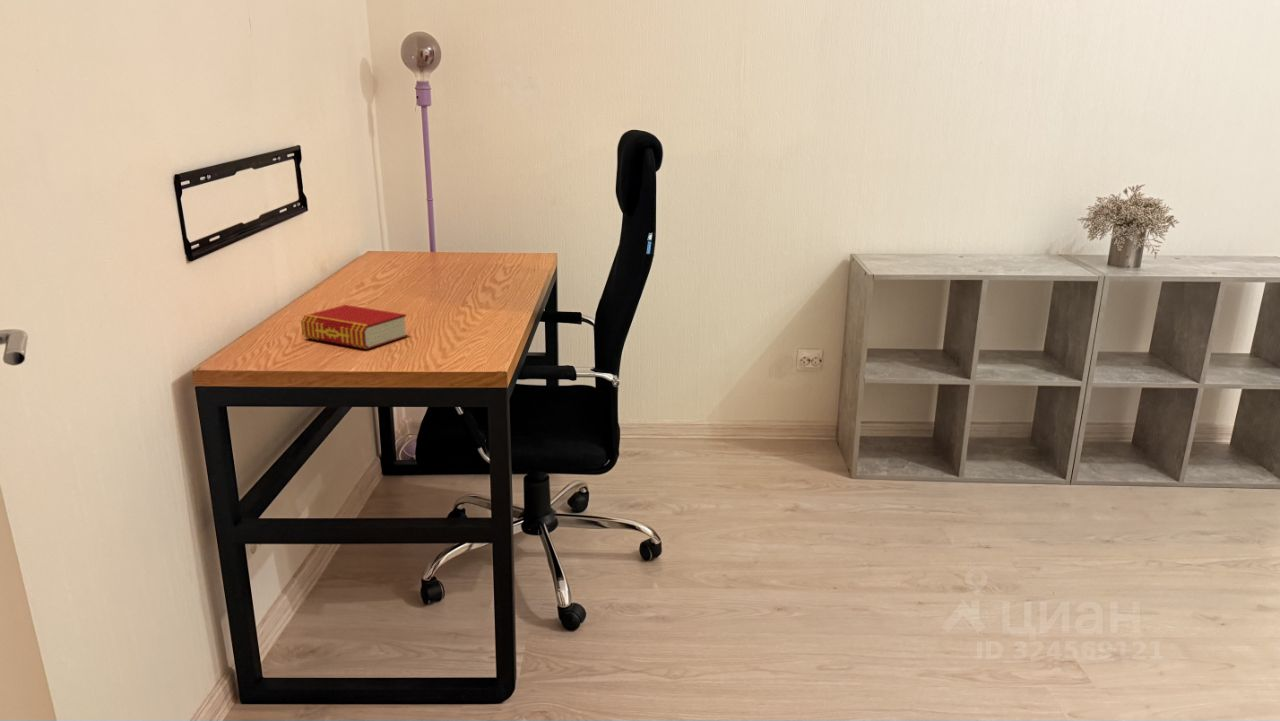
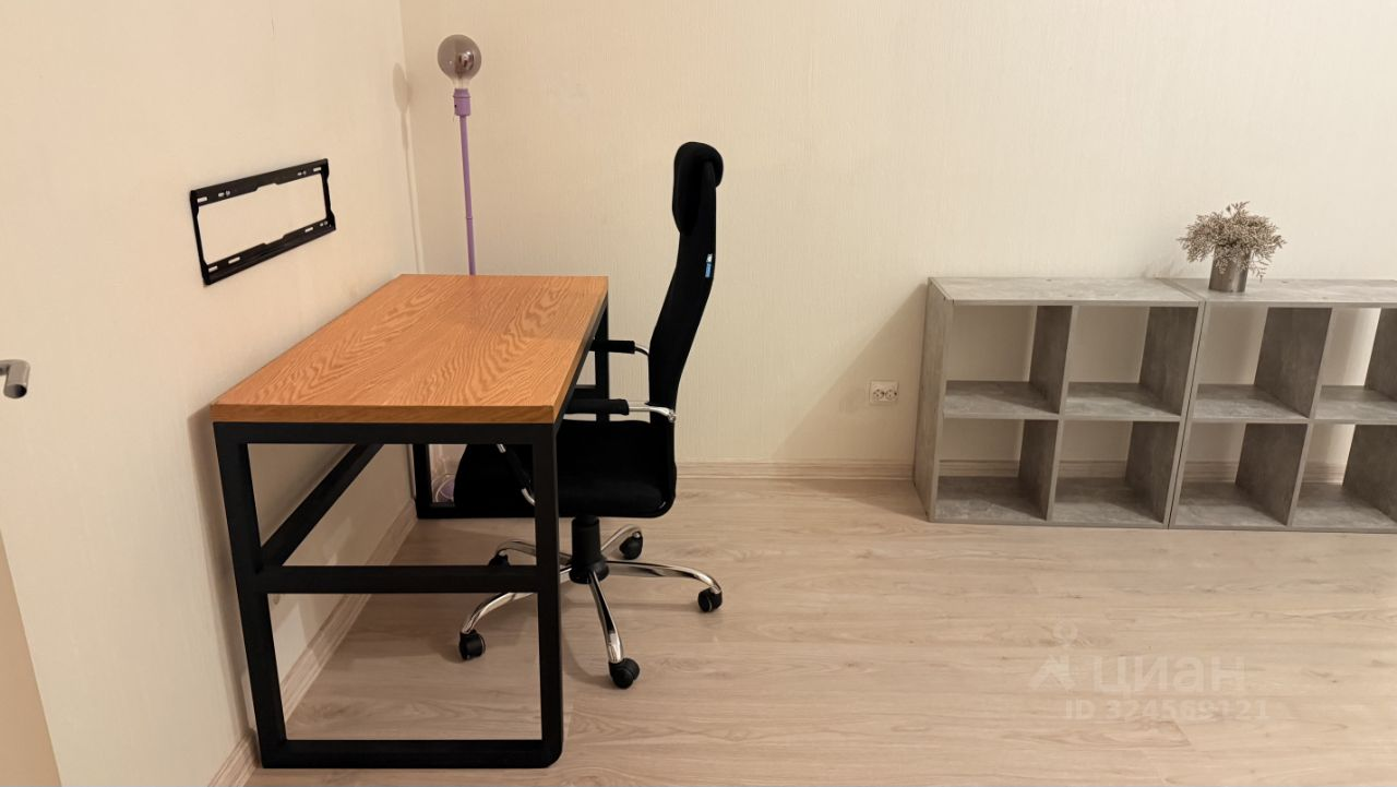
- book (354, 326)
